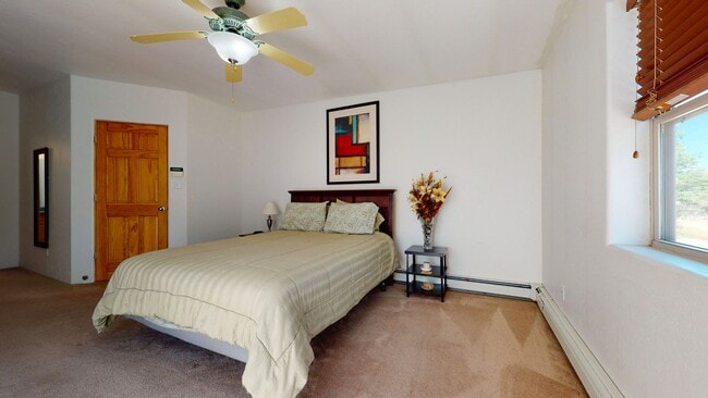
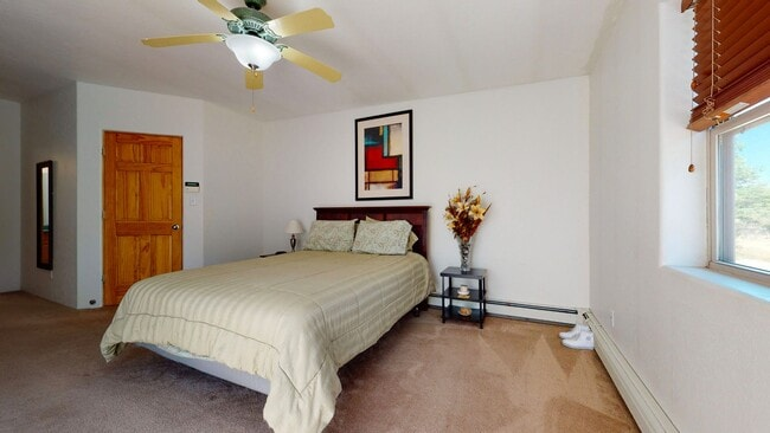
+ boots (576, 334)
